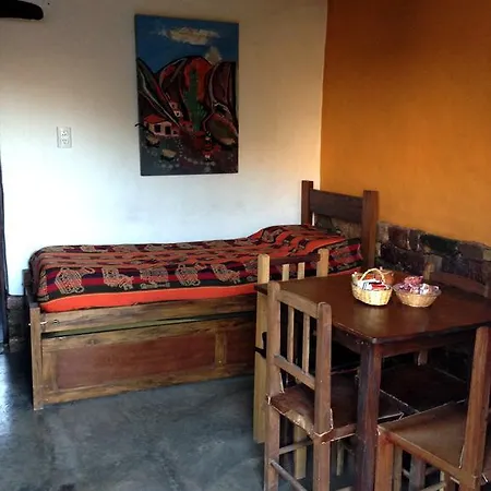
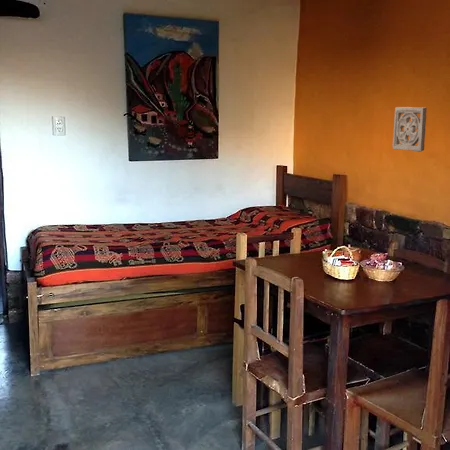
+ wall ornament (409, 129)
